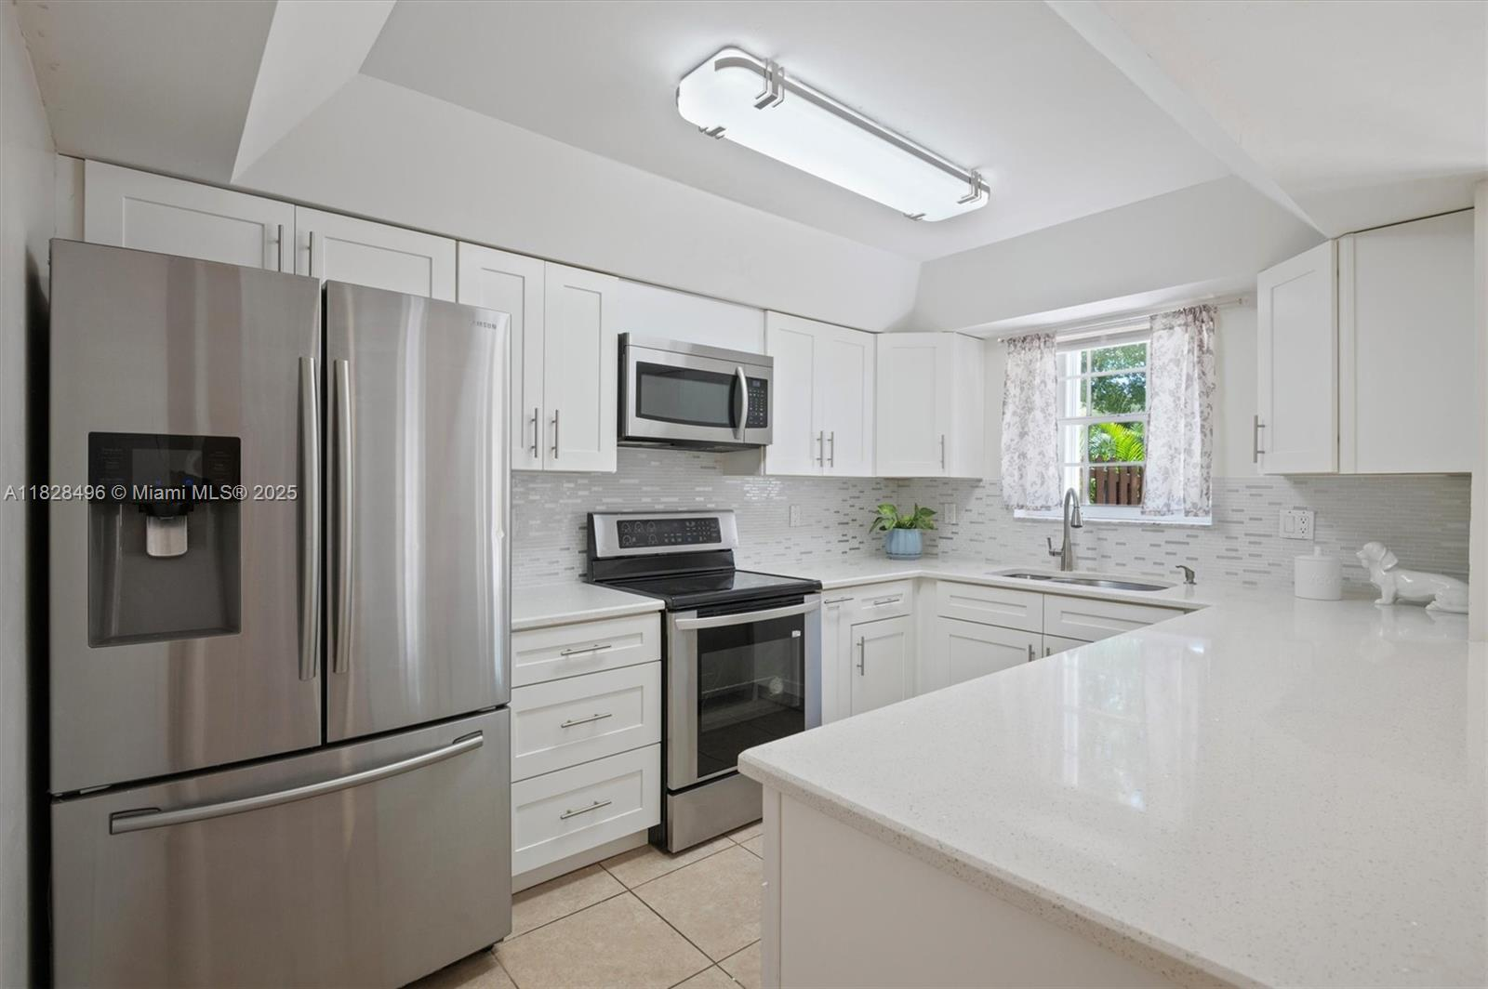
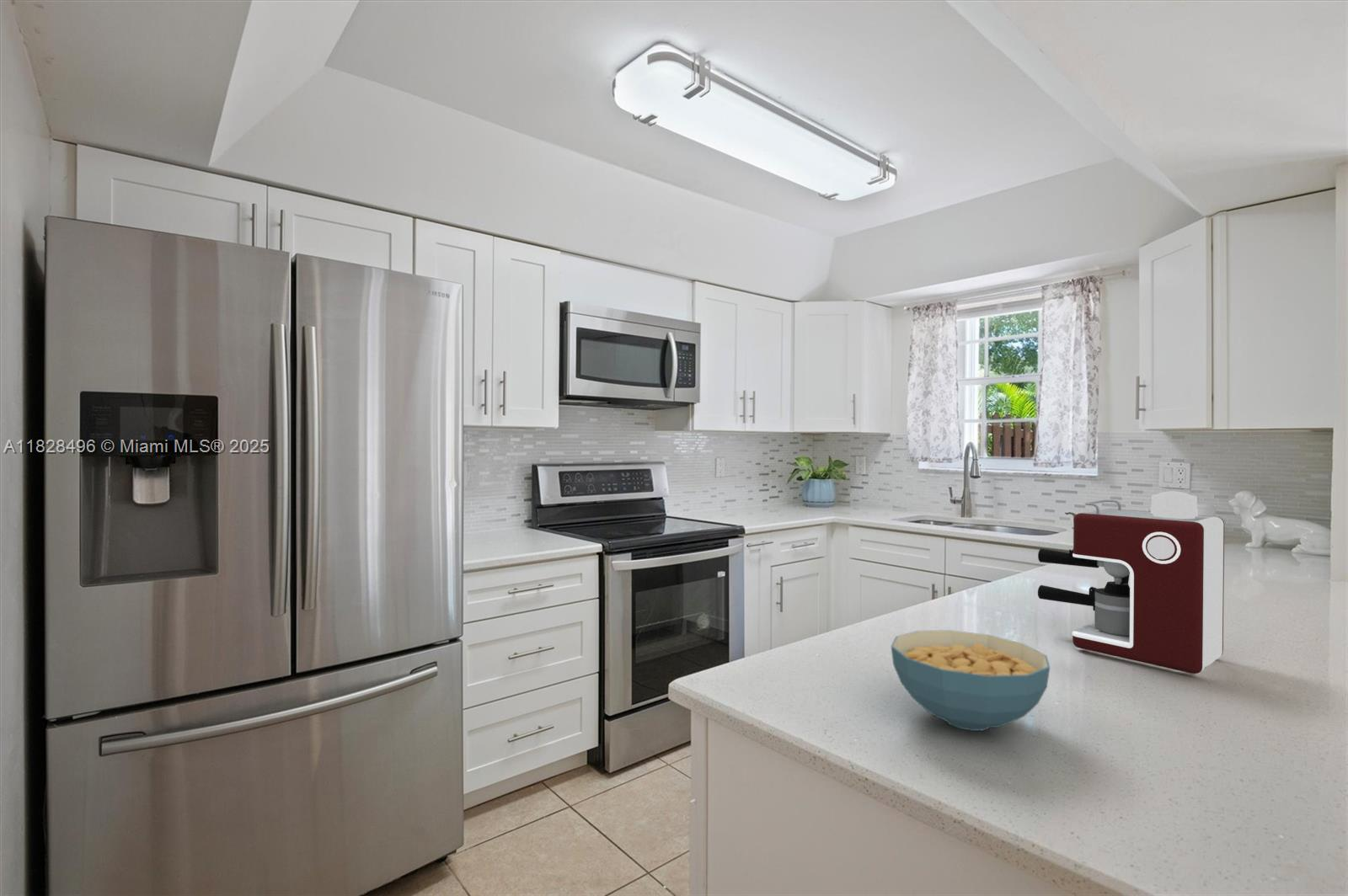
+ coffee maker (1118, 568)
+ cereal bowl (966, 685)
